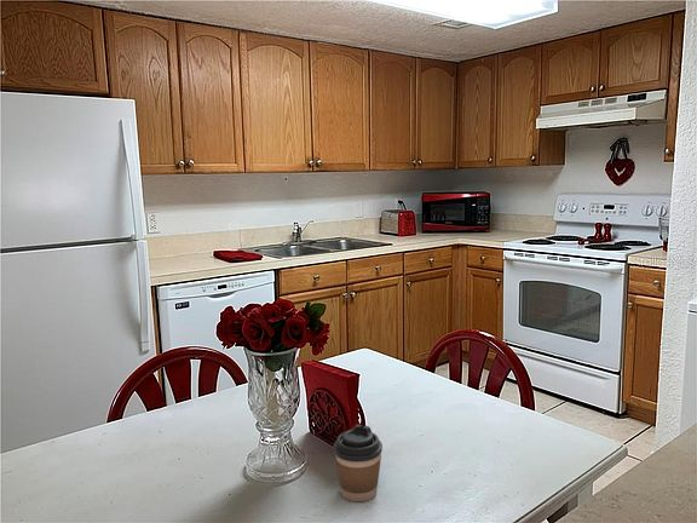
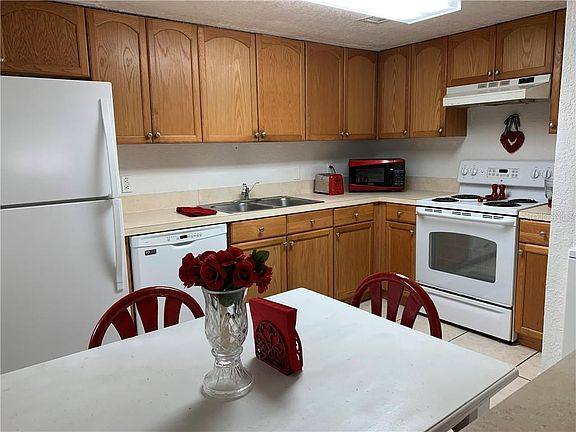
- coffee cup (357, 461)
